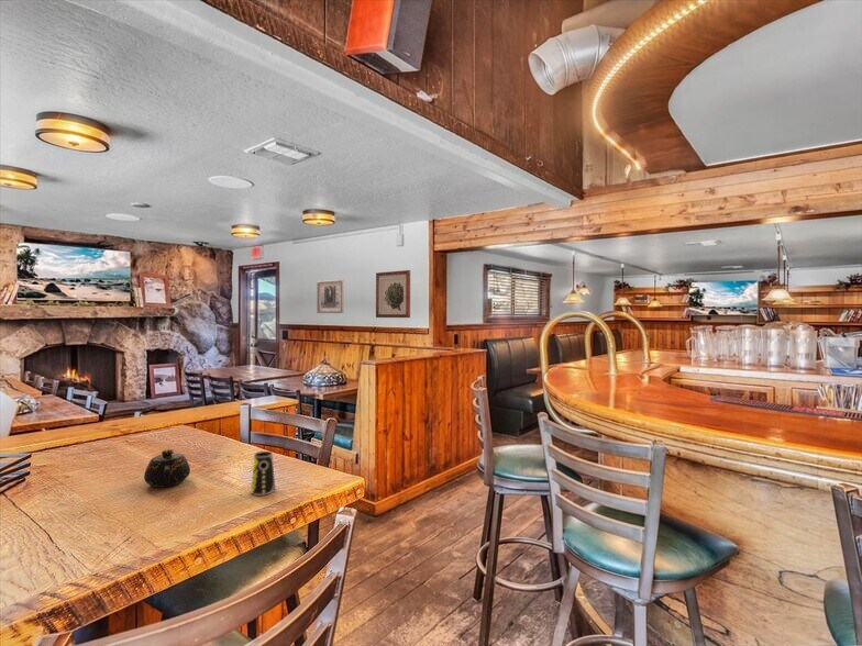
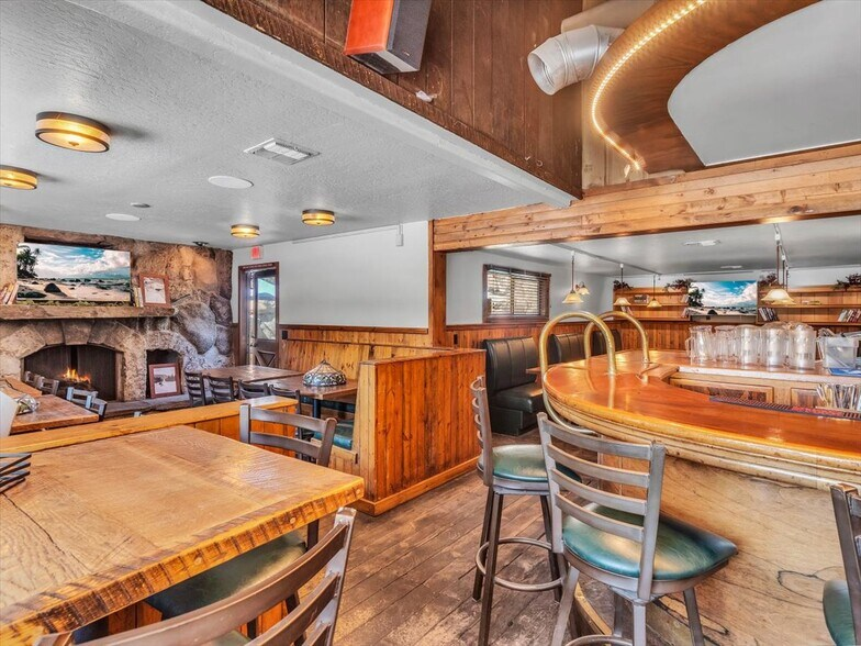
- teapot (167, 465)
- wall art (330, 297)
- wall art (393, 294)
- cup (263, 471)
